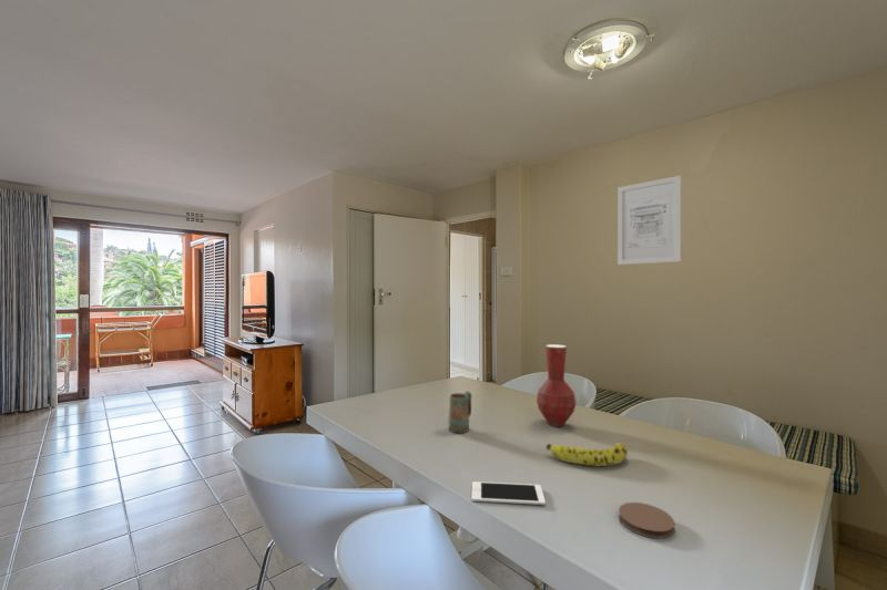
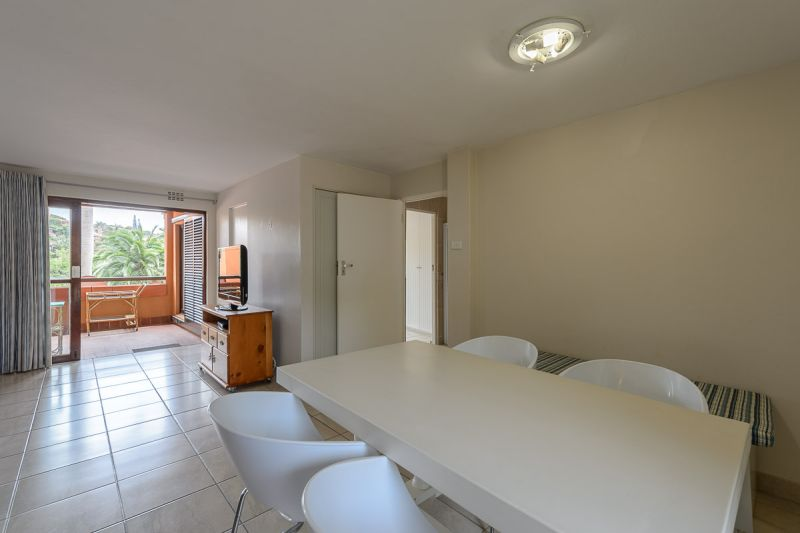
- vase (555, 384)
- wall art (648, 222)
- fruit (587, 449)
- mug (461, 411)
- coaster (645, 519)
- cell phone (507, 493)
